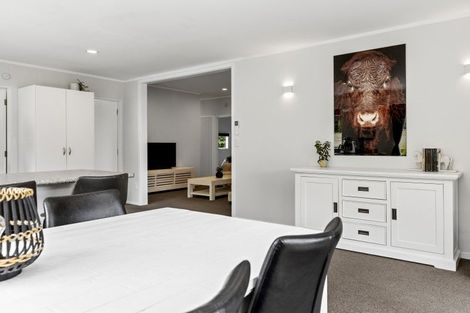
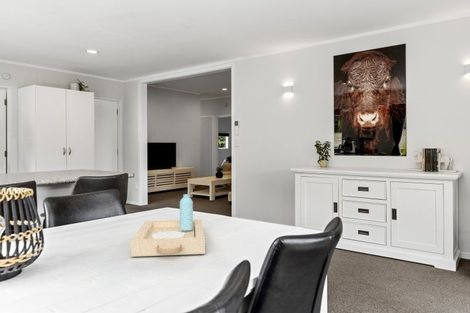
+ serving tray (171, 220)
